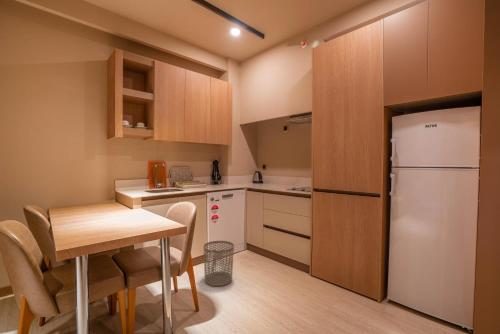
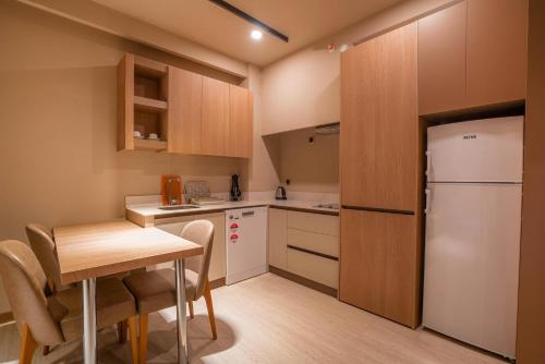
- waste bin (218, 262)
